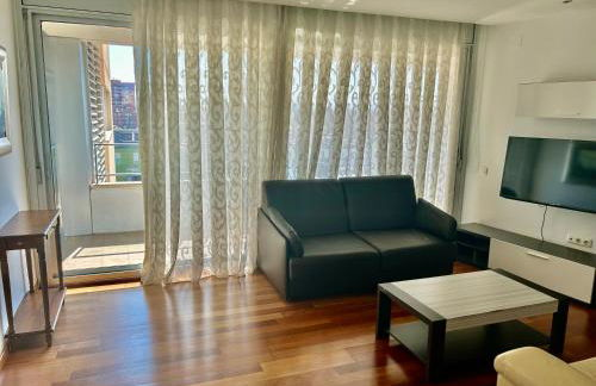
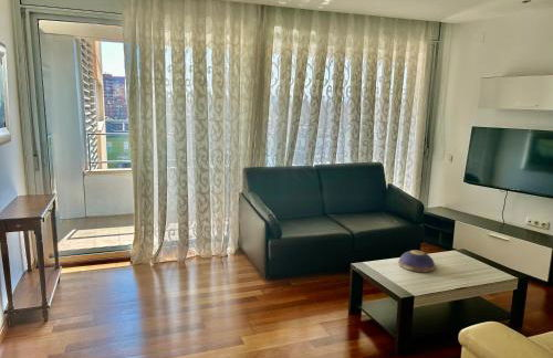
+ decorative bowl (417, 257)
